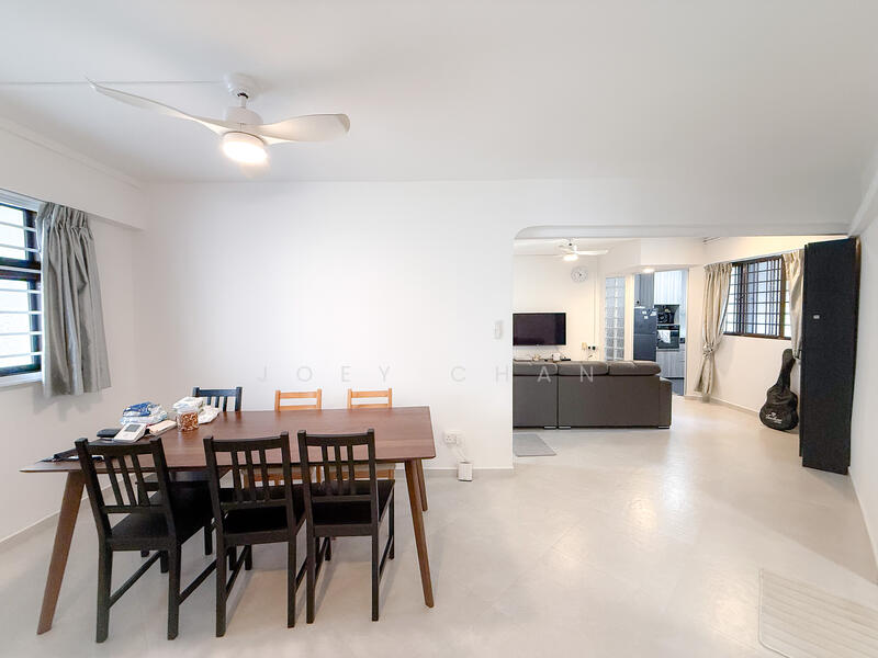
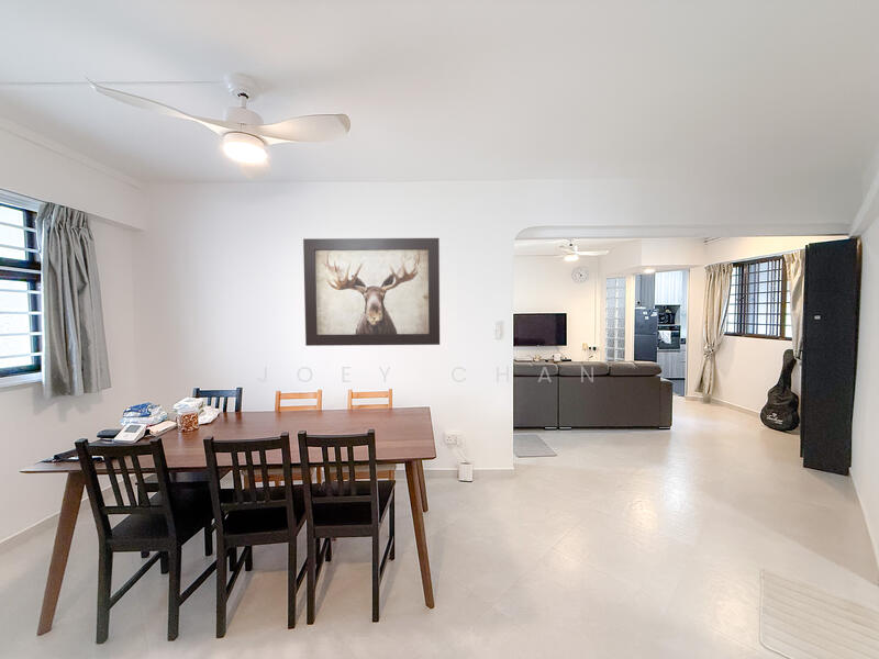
+ wall art (371, 292)
